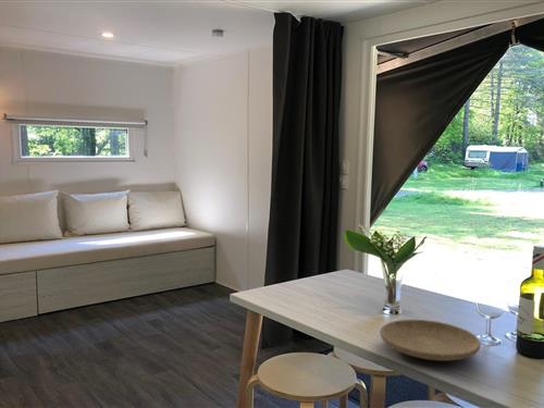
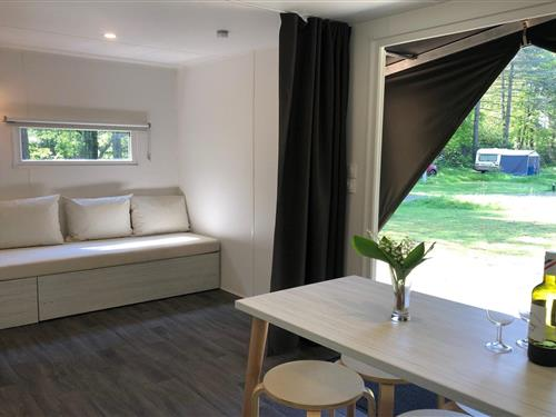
- plate (428, 343)
